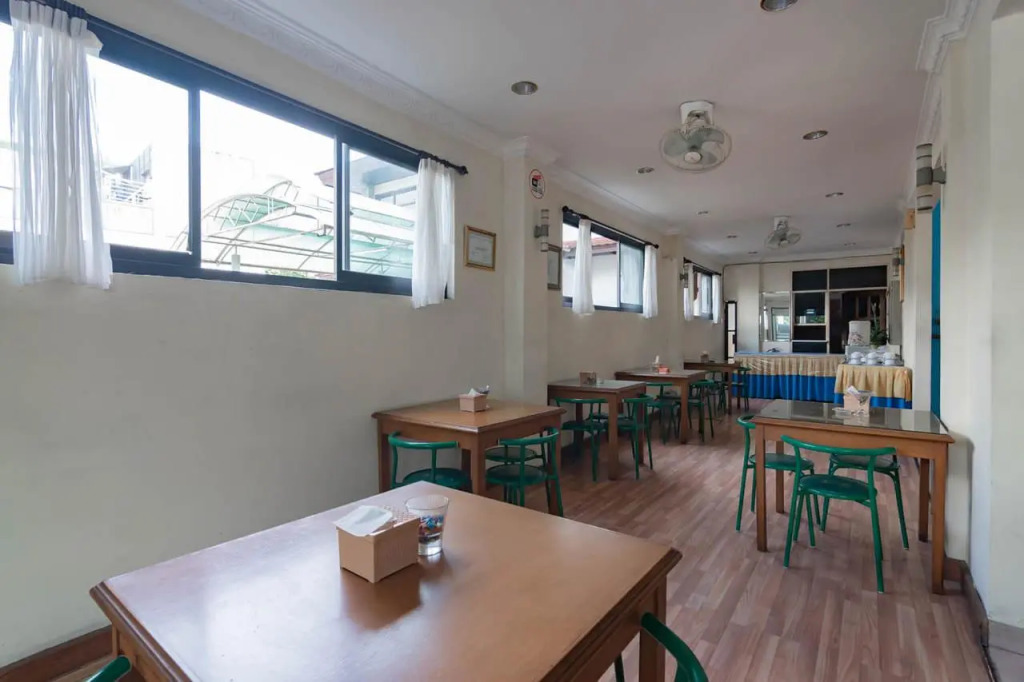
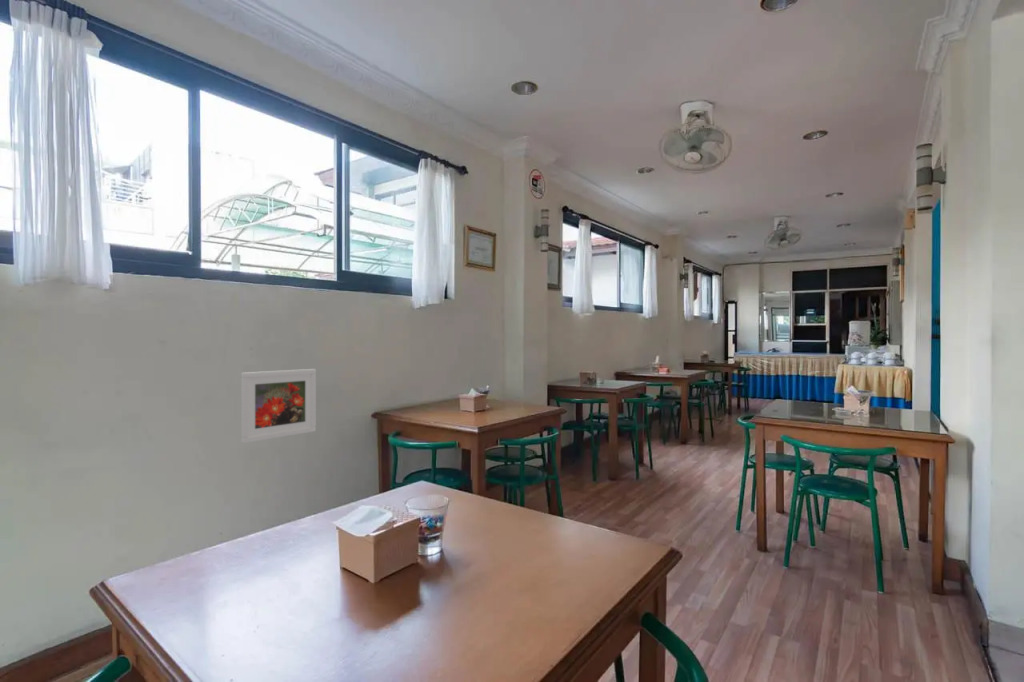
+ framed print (280, 403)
